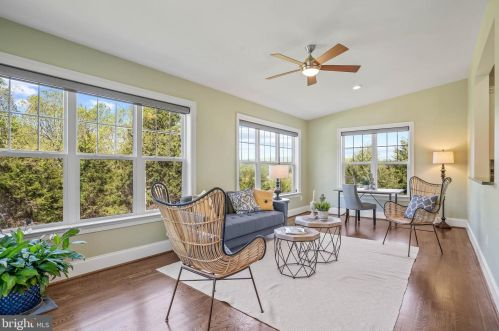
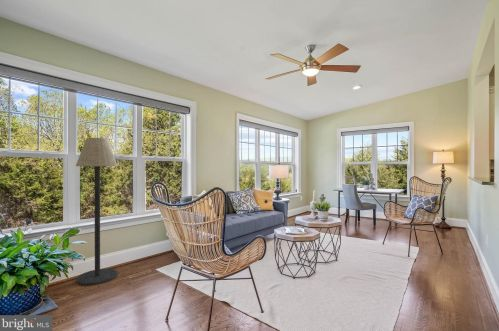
+ floor lamp (97, 208)
